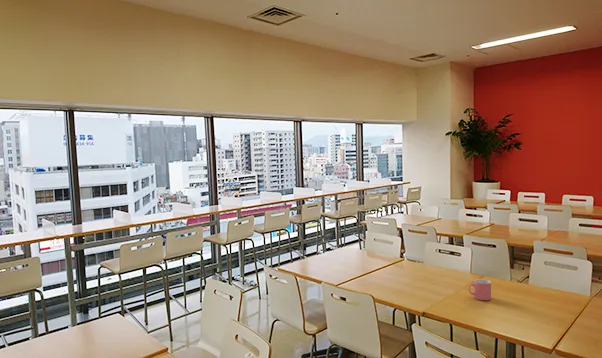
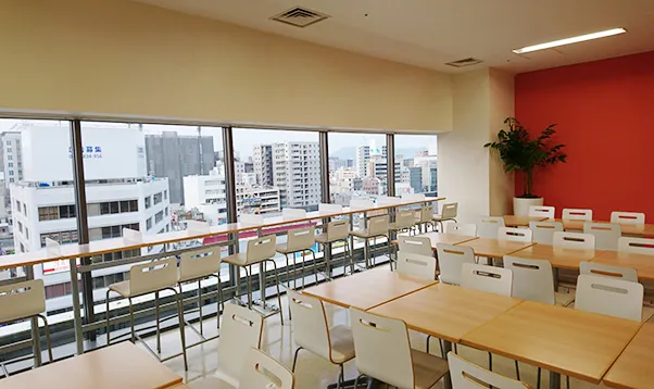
- mug (479, 289)
